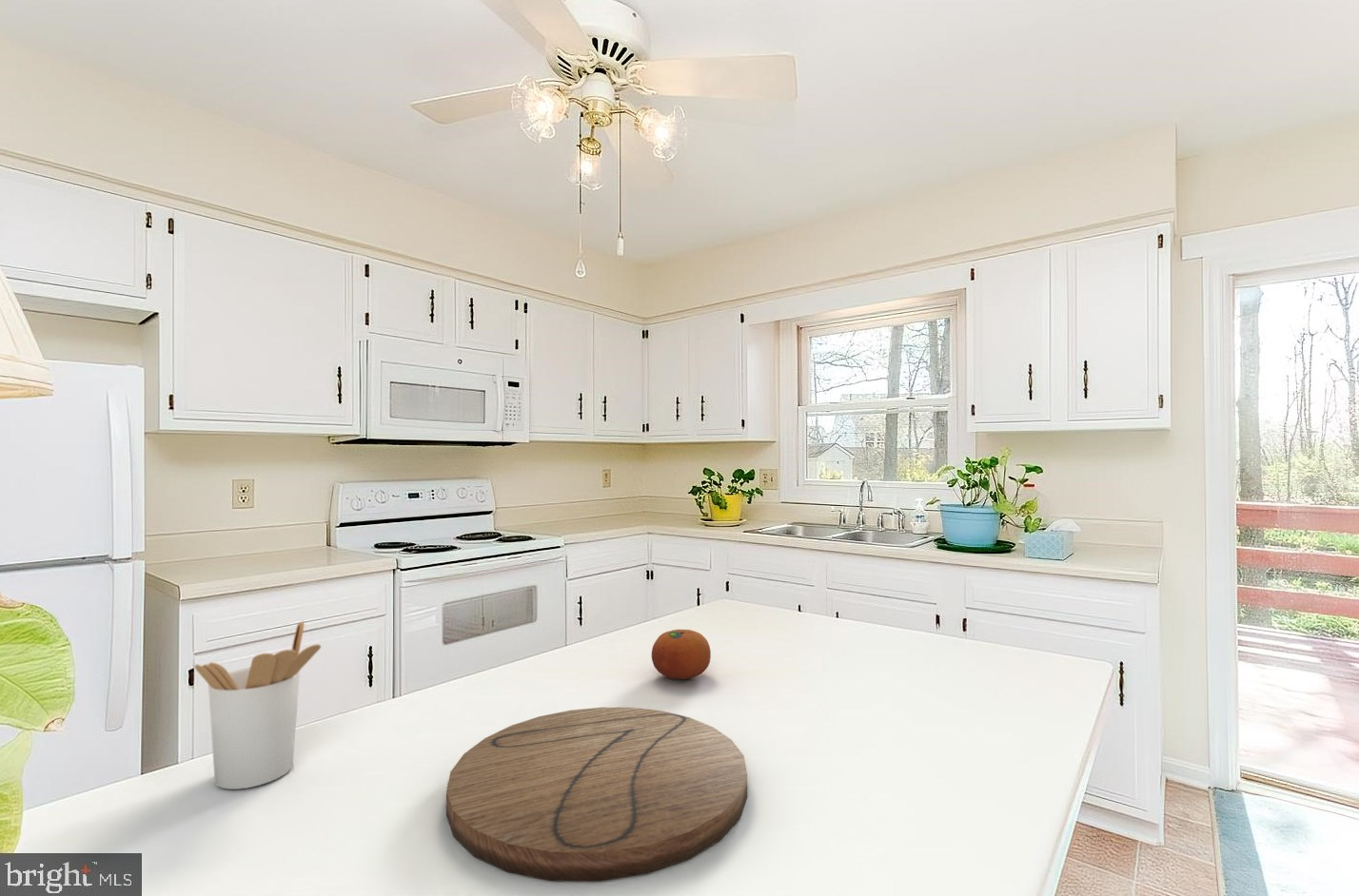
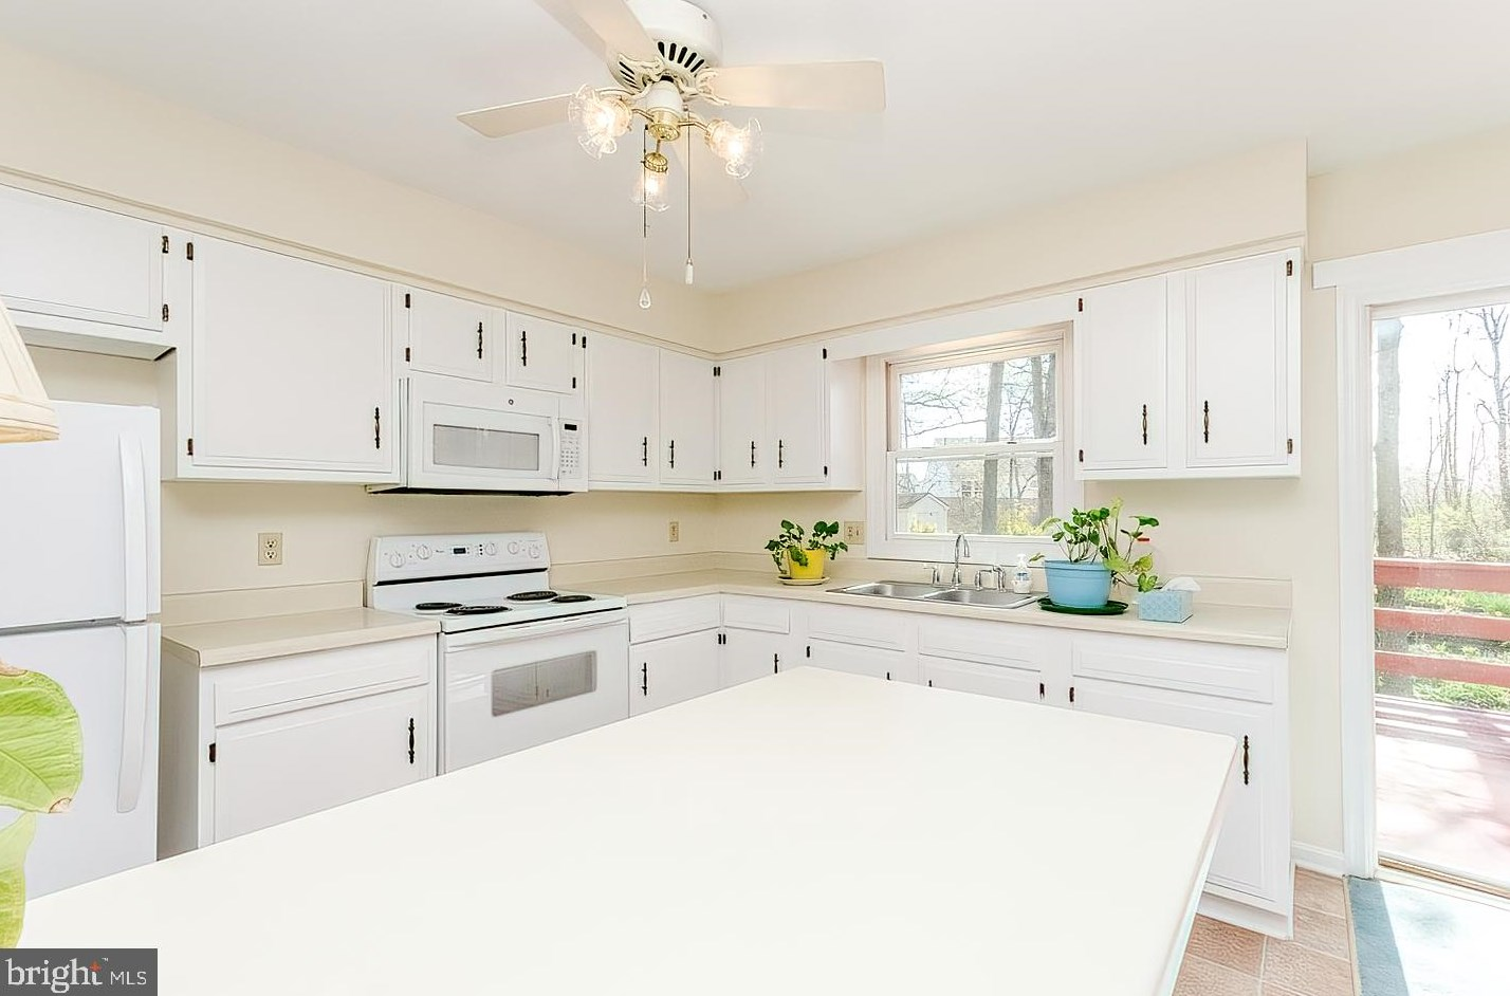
- cutting board (601, 774)
- utensil holder (266, 705)
- fruit (680, 653)
